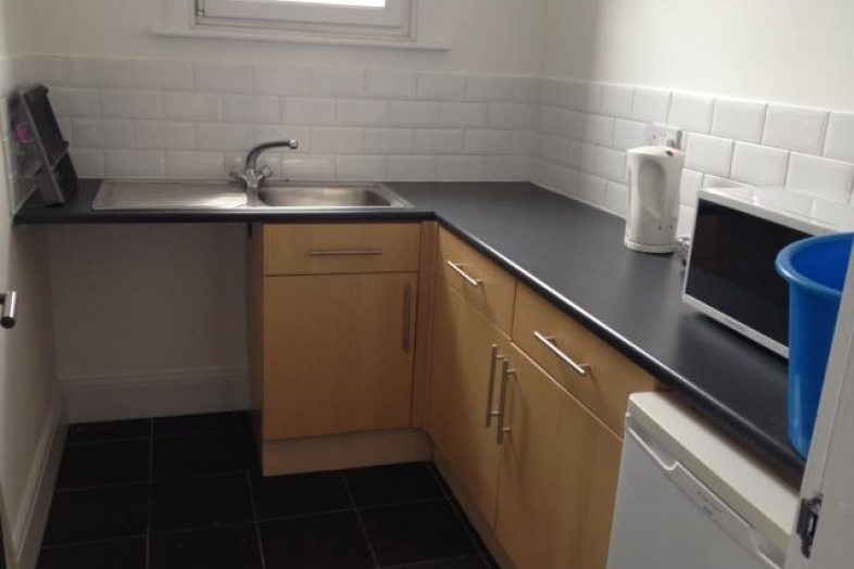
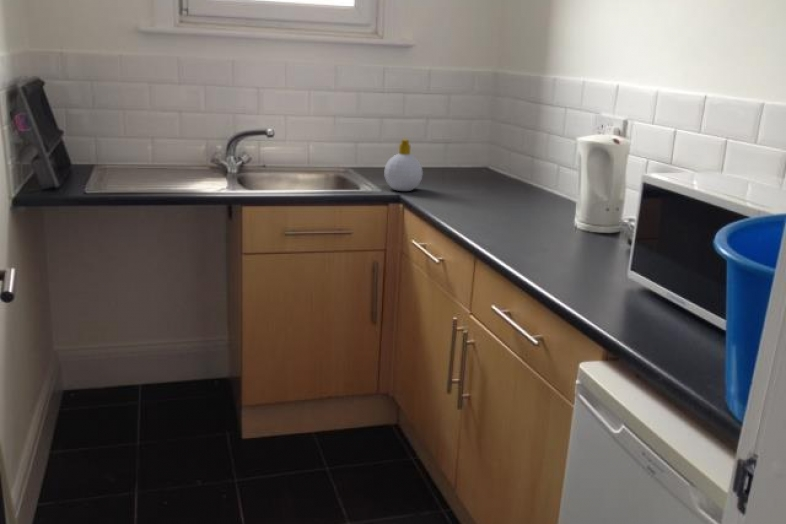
+ soap bottle (403, 164)
